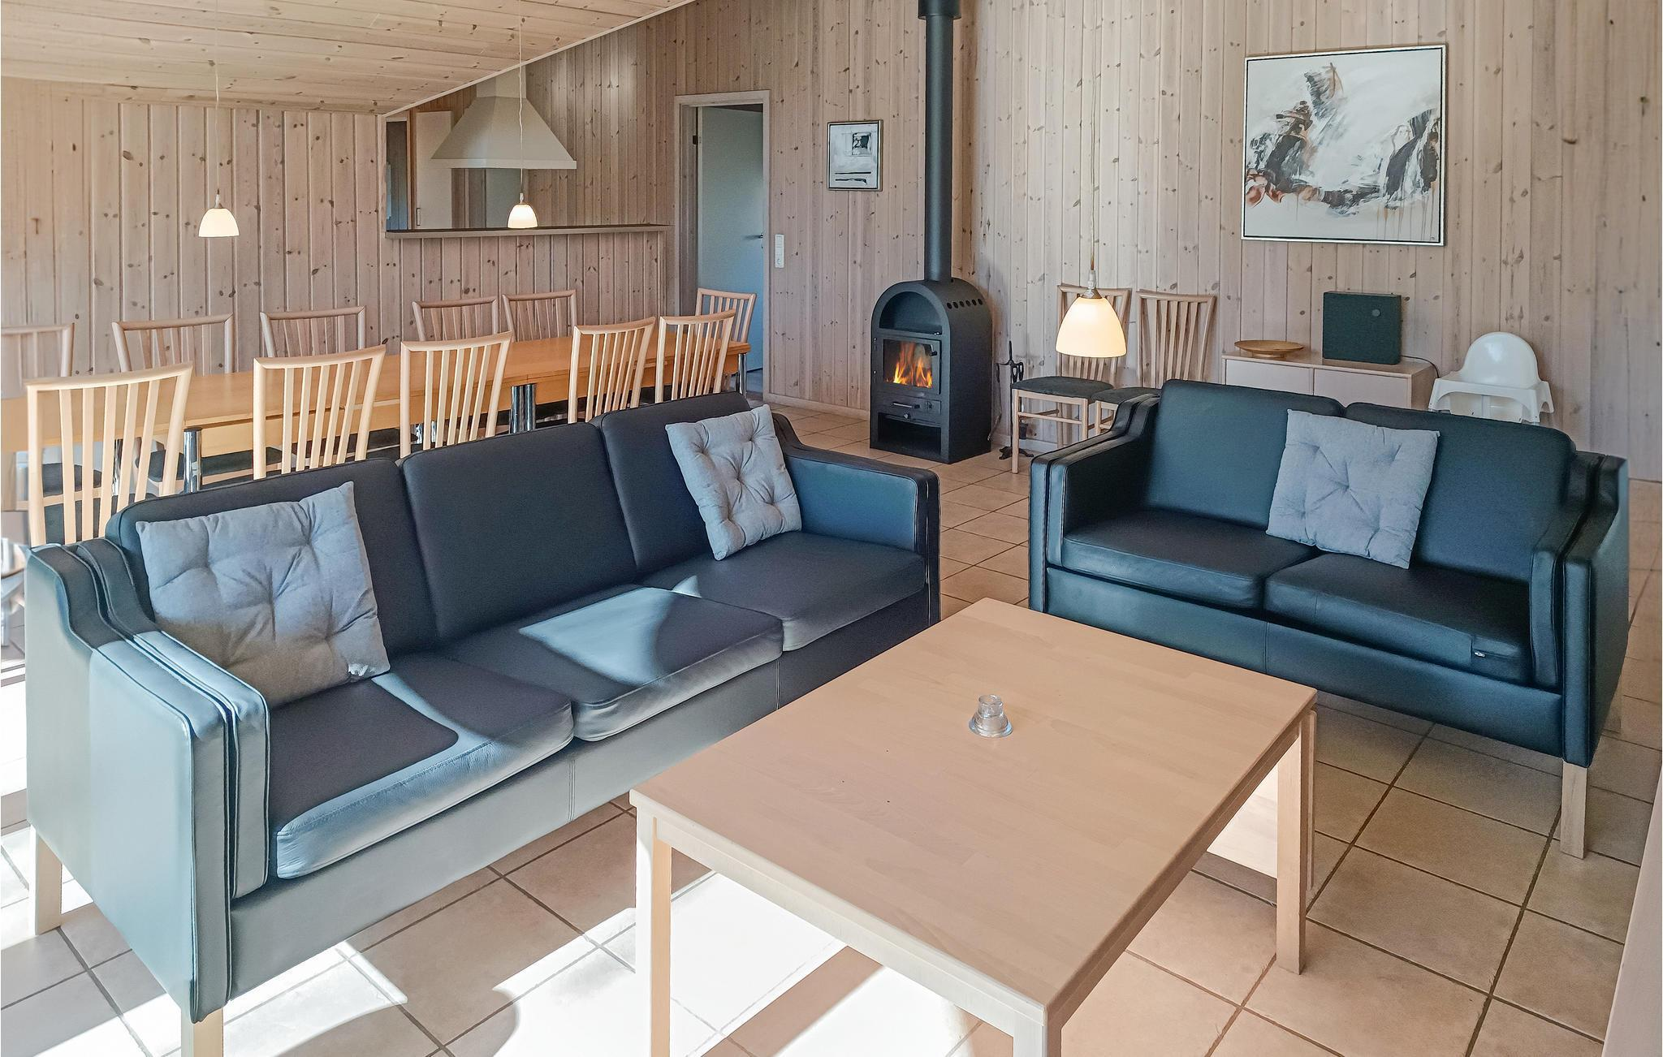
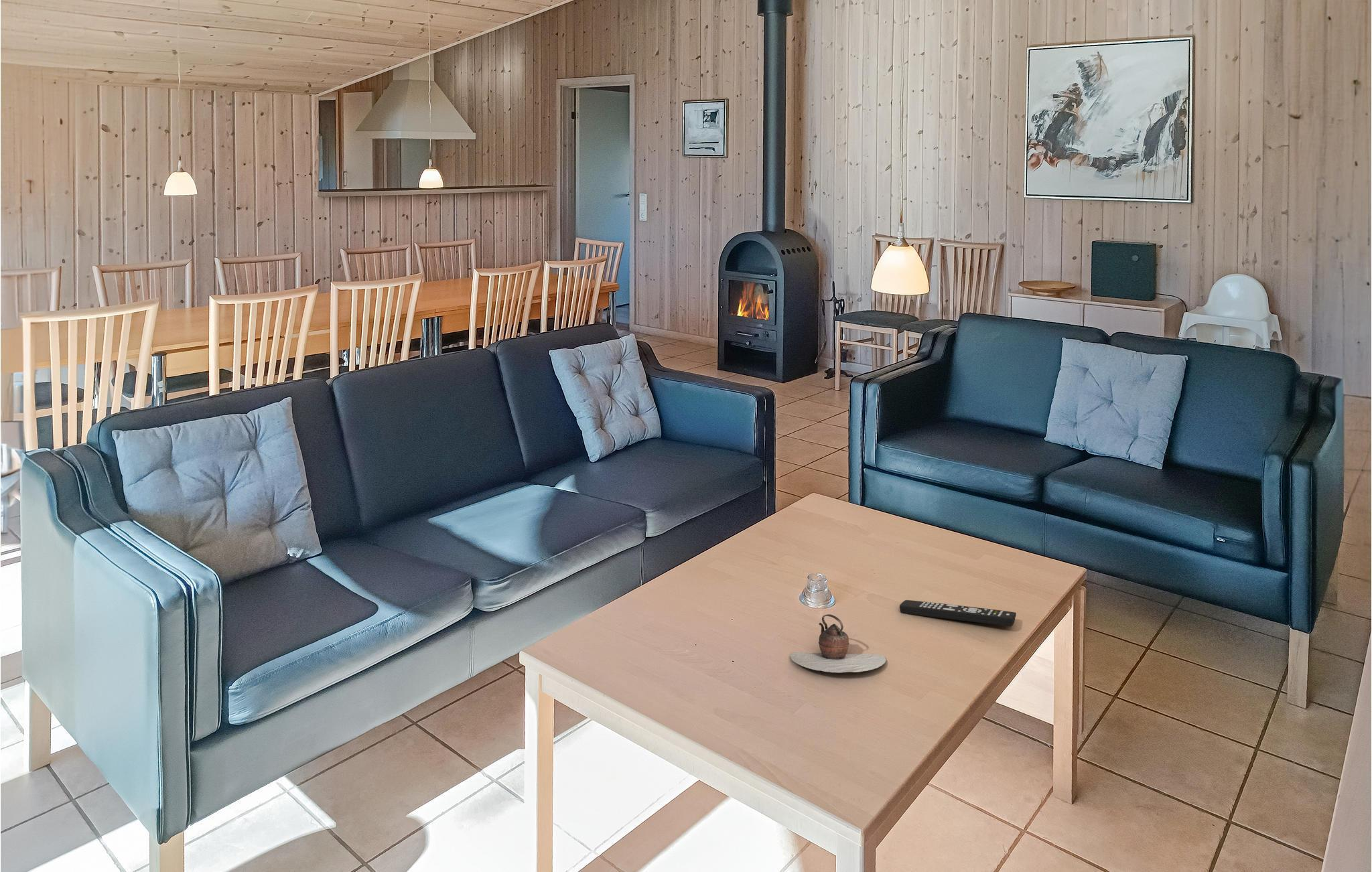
+ remote control (957, 613)
+ teapot (838, 637)
